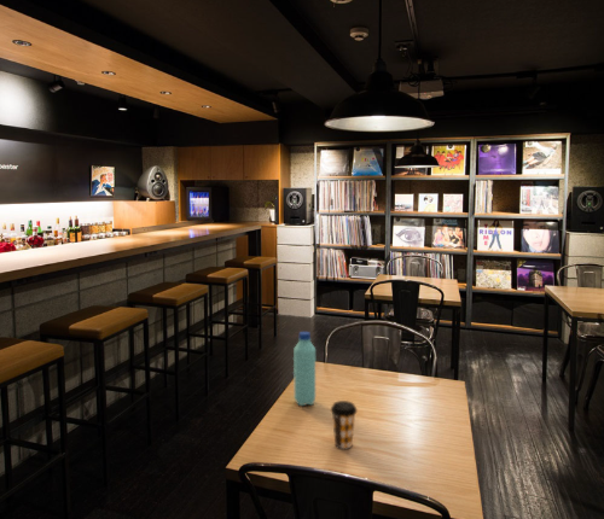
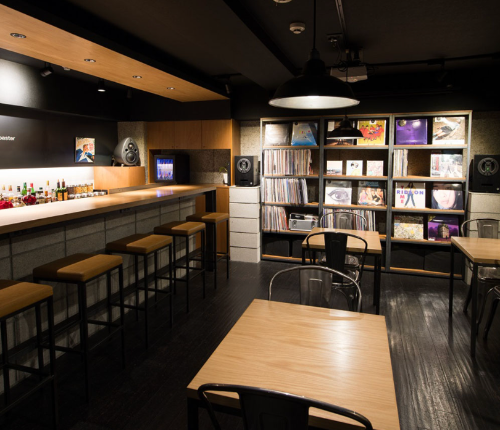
- coffee cup (343, 424)
- water bottle (304, 367)
